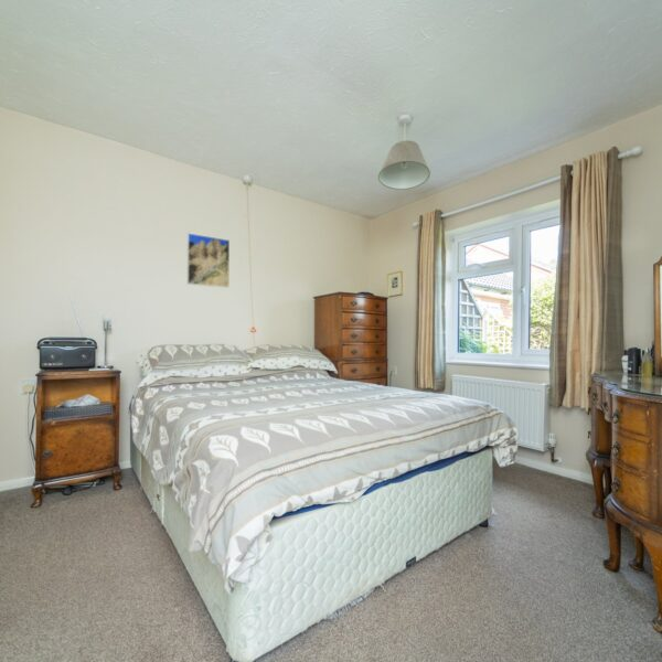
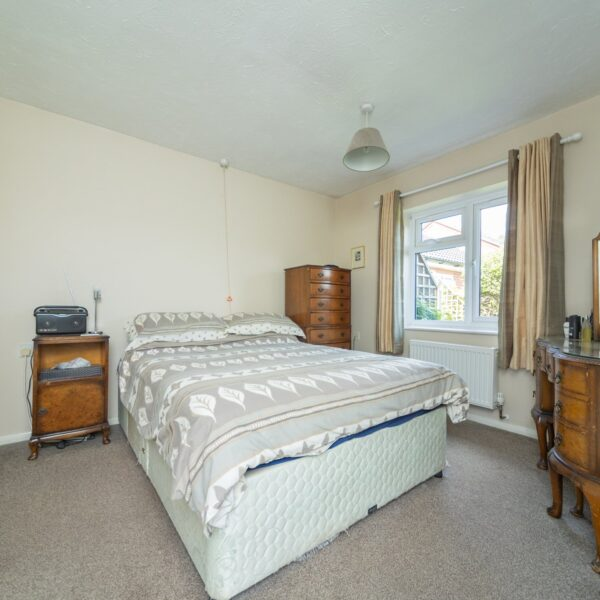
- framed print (209, 260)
